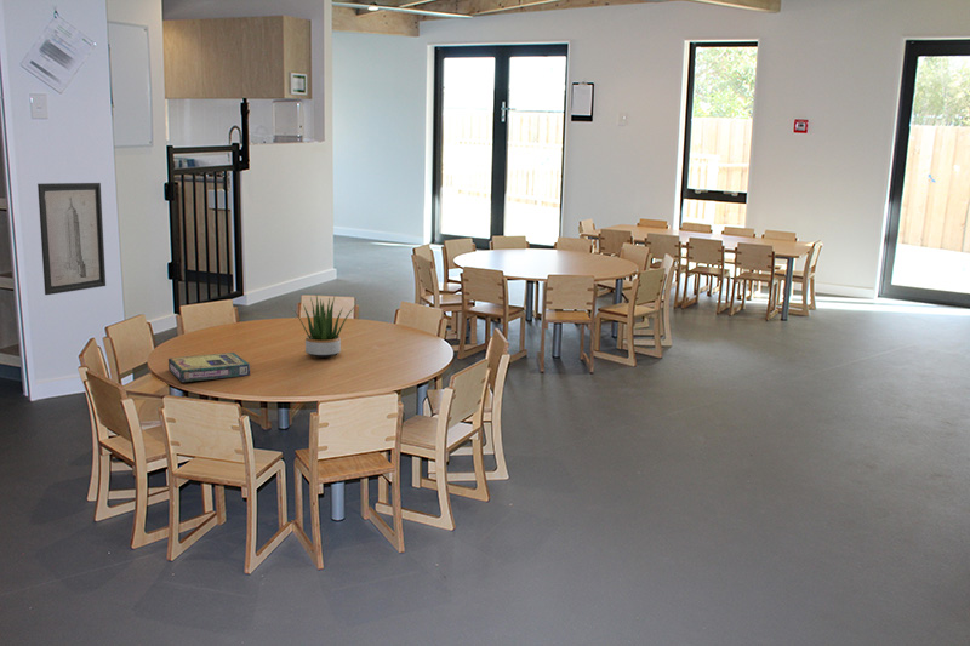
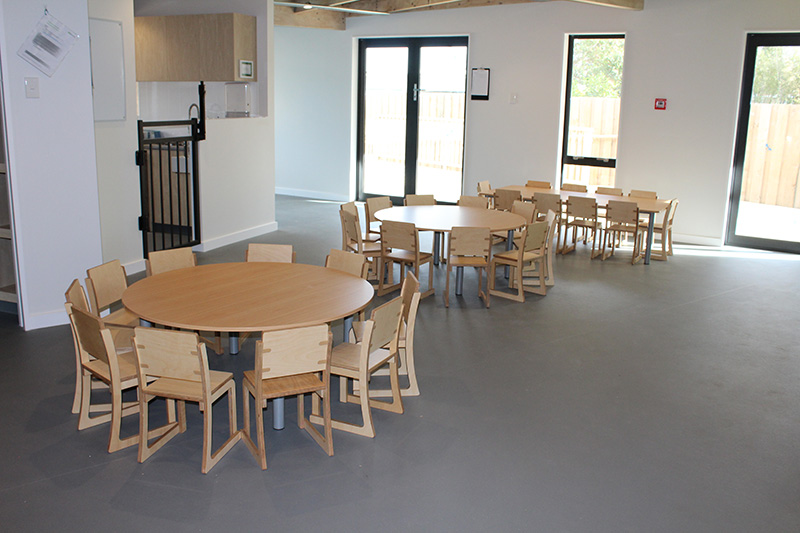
- wall art (73, 236)
- potted plant (323, 325)
- video game box (209, 366)
